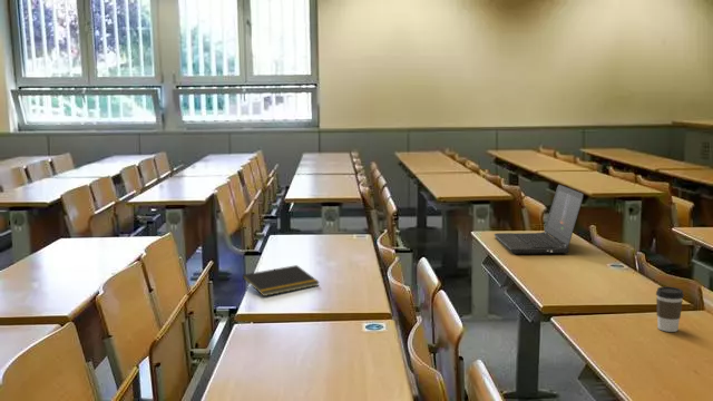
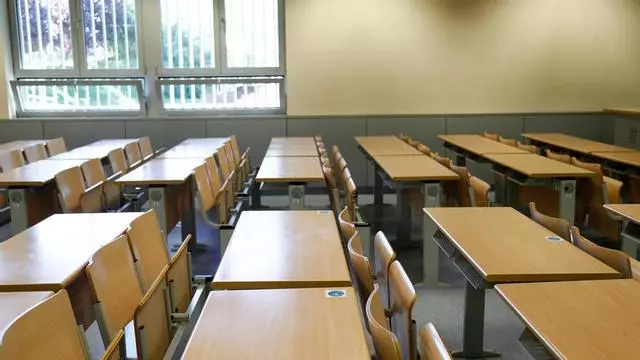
- coffee cup (668, 309)
- notepad (281, 280)
- laptop computer (547, 219)
